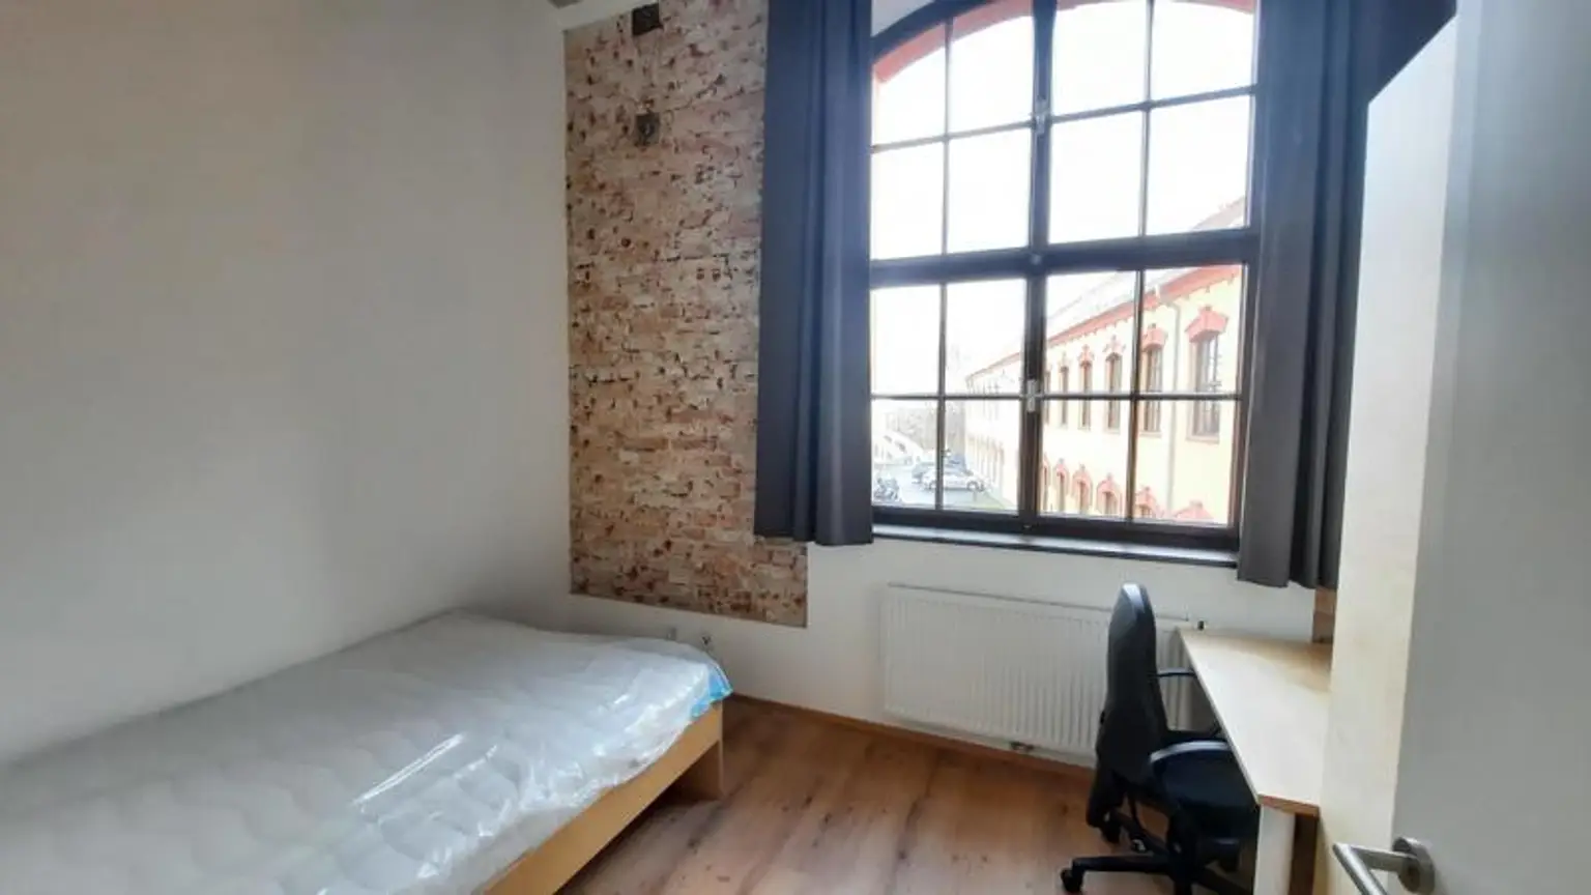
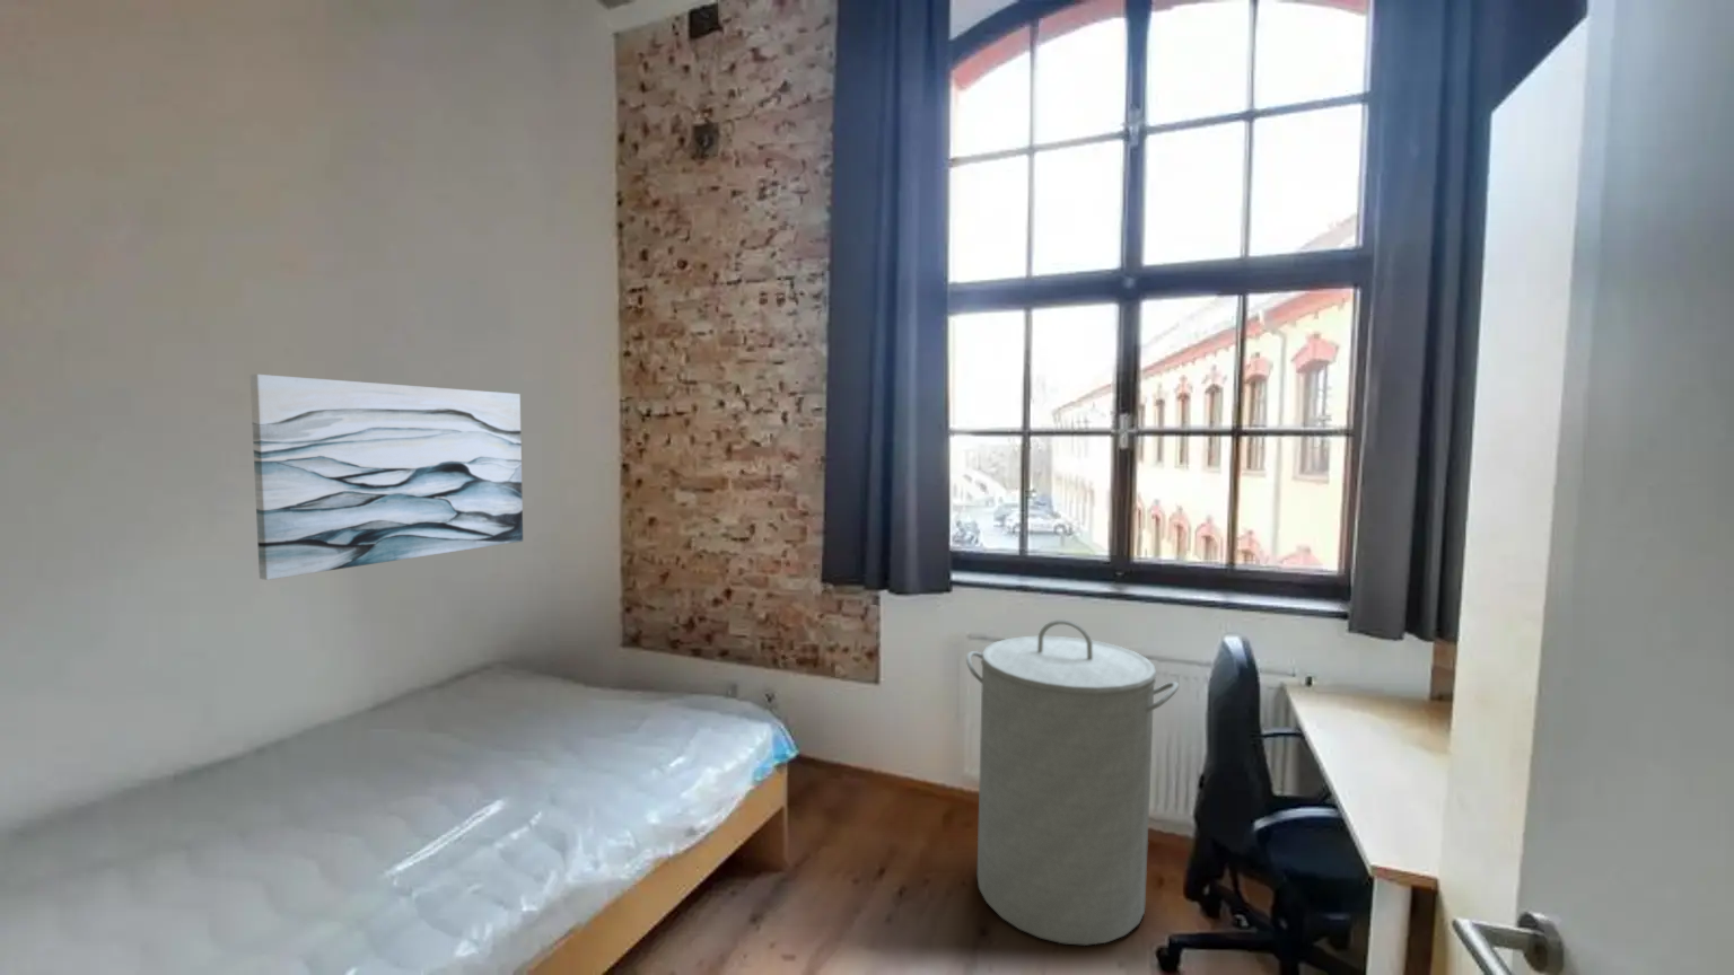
+ wall art (410, 471)
+ laundry hamper (1062, 757)
